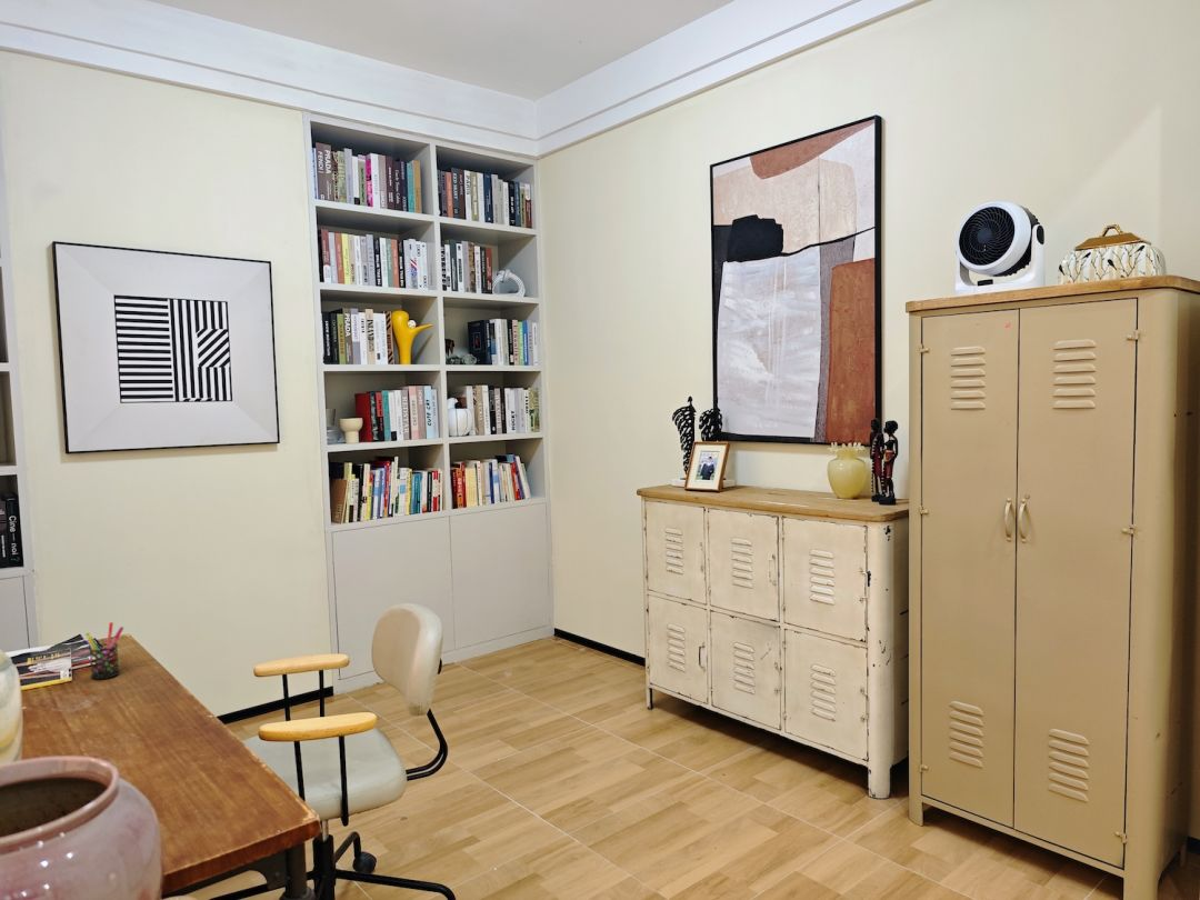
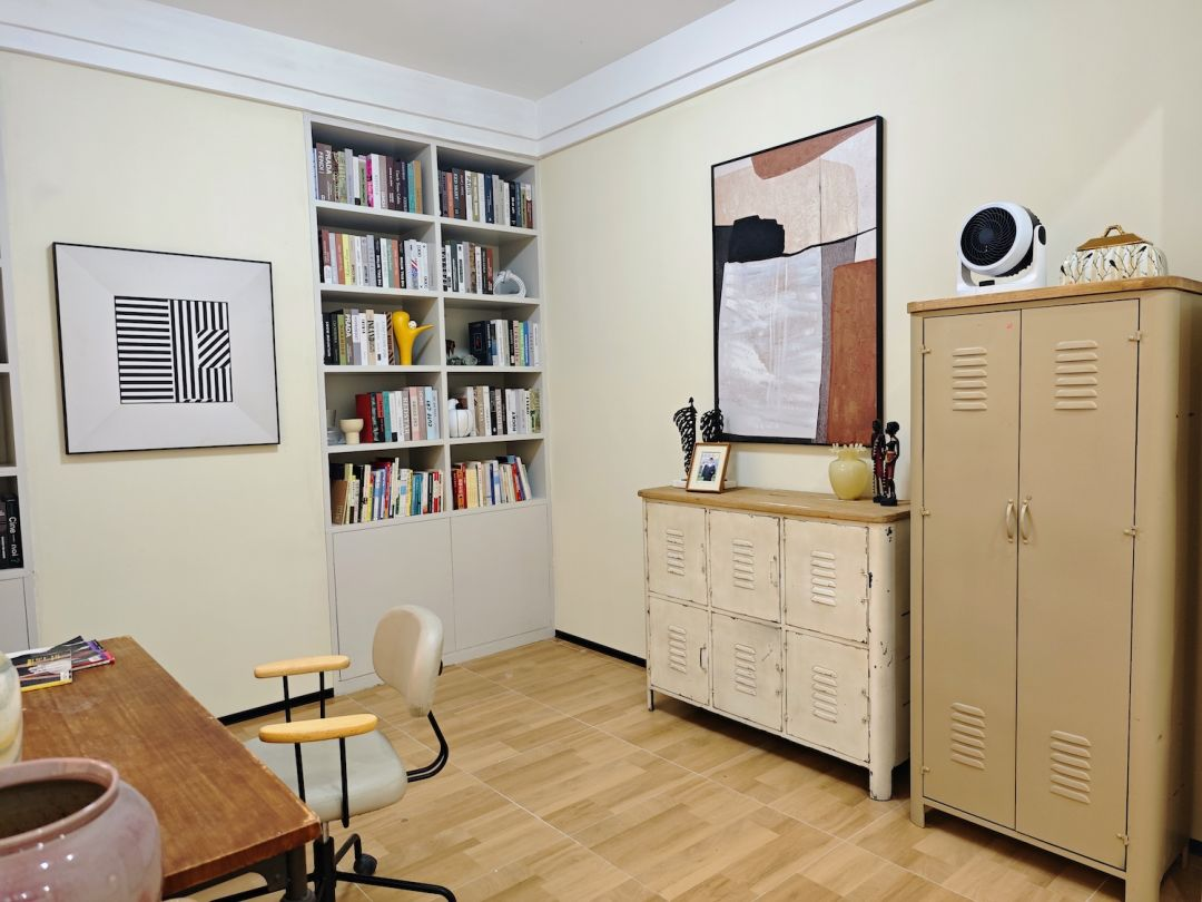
- pen holder (101, 650)
